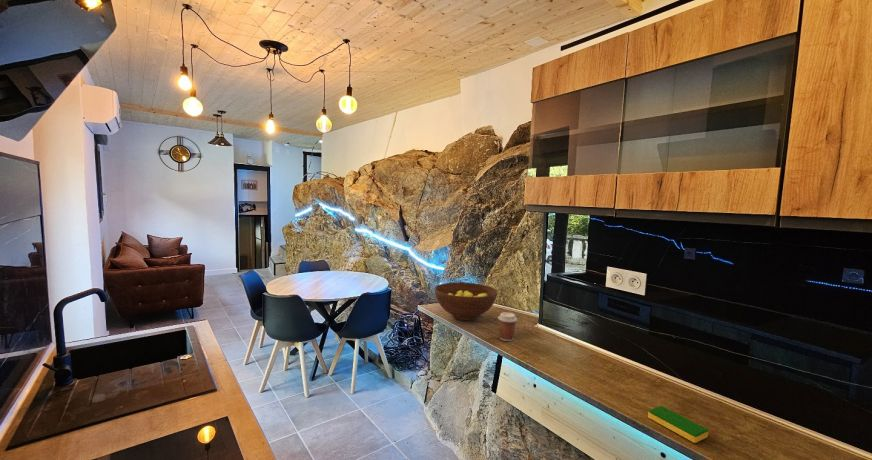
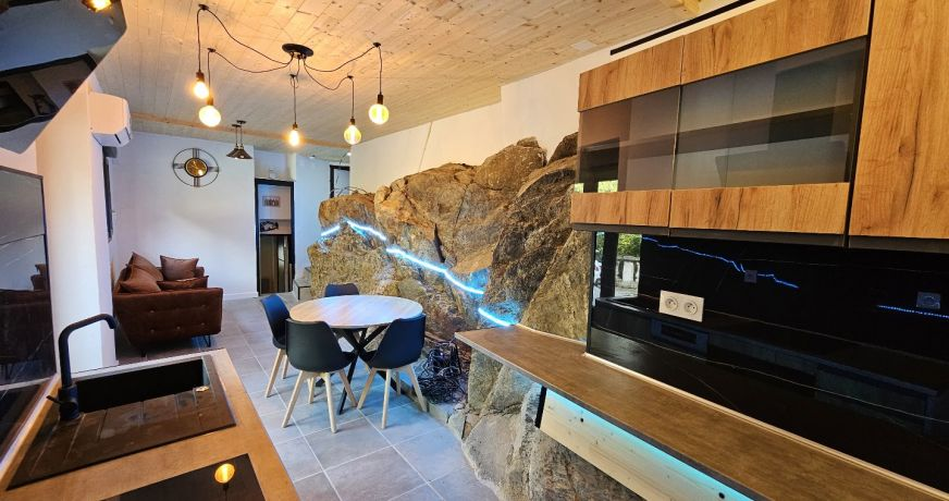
- coffee cup (507, 326)
- dish sponge (676, 423)
- fruit bowl (465, 303)
